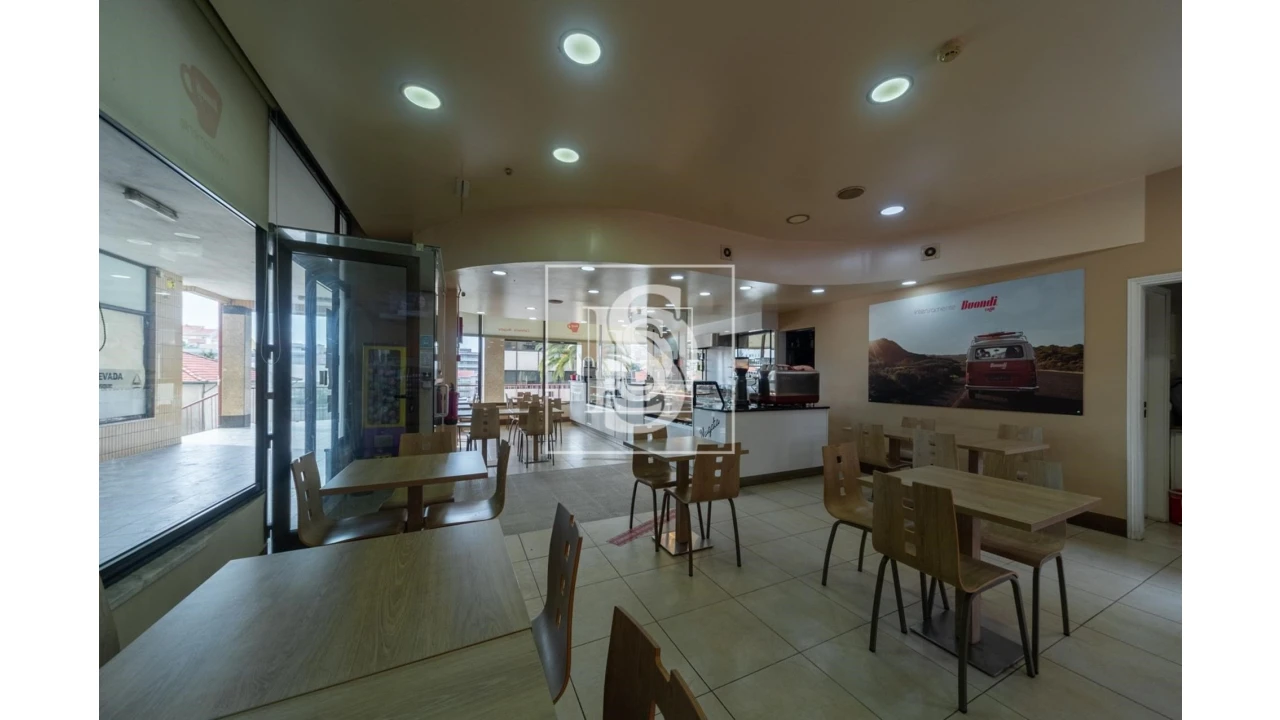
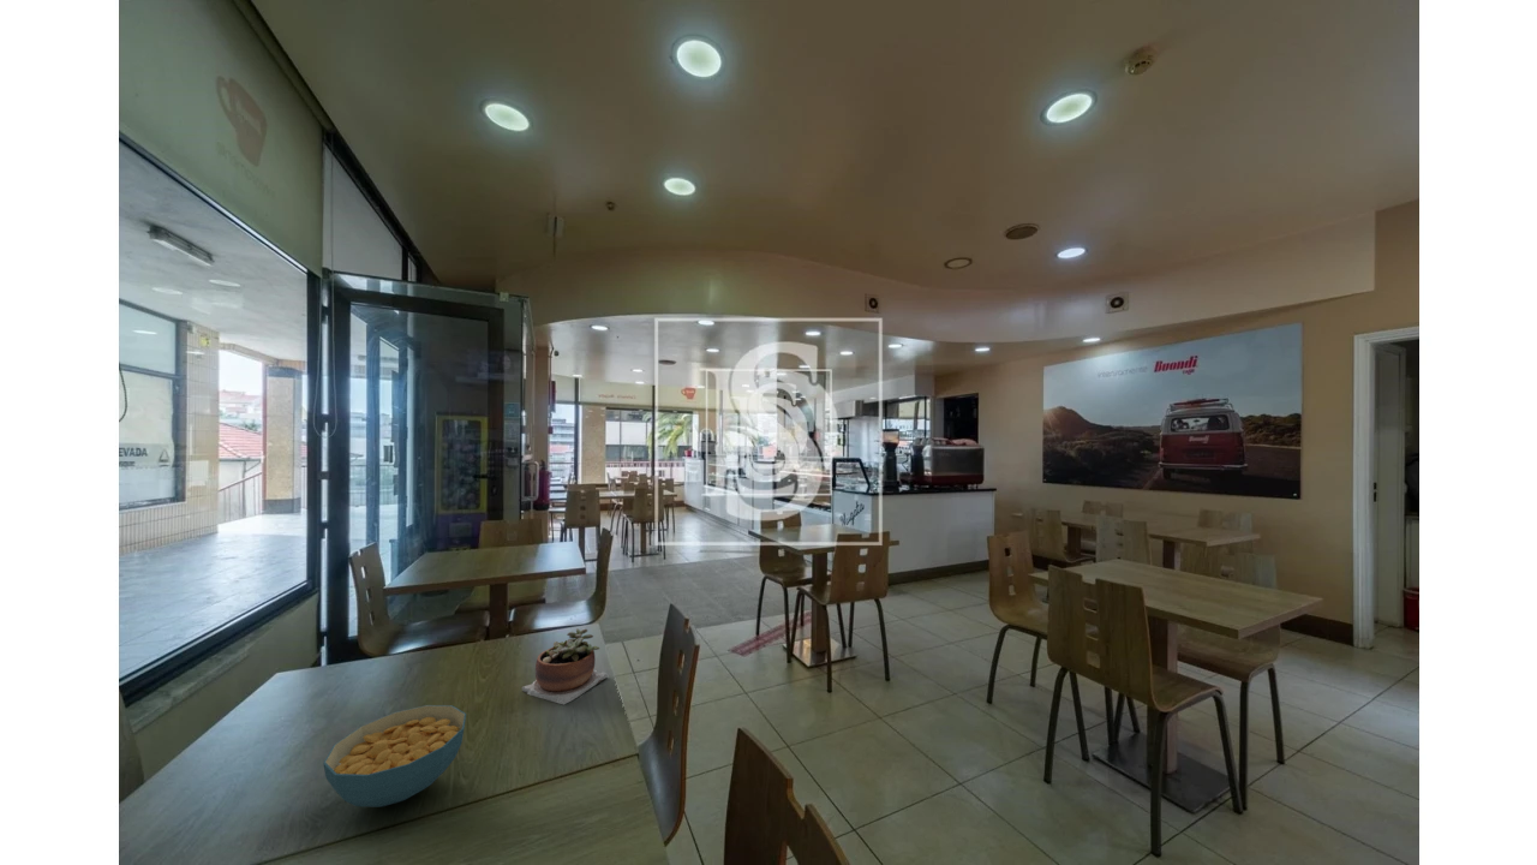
+ cereal bowl (400, 763)
+ succulent plant (566, 658)
